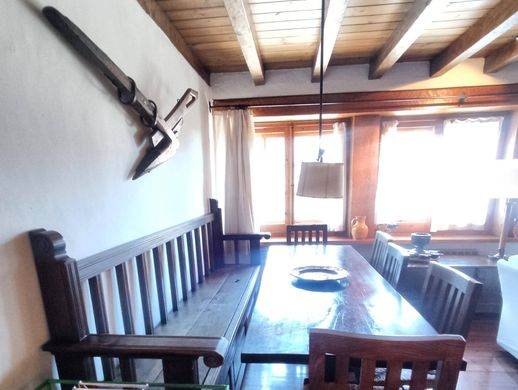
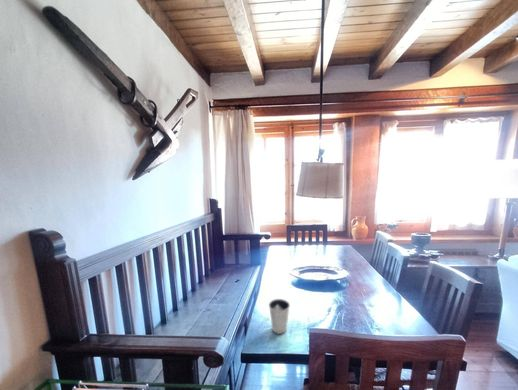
+ dixie cup (279, 316)
